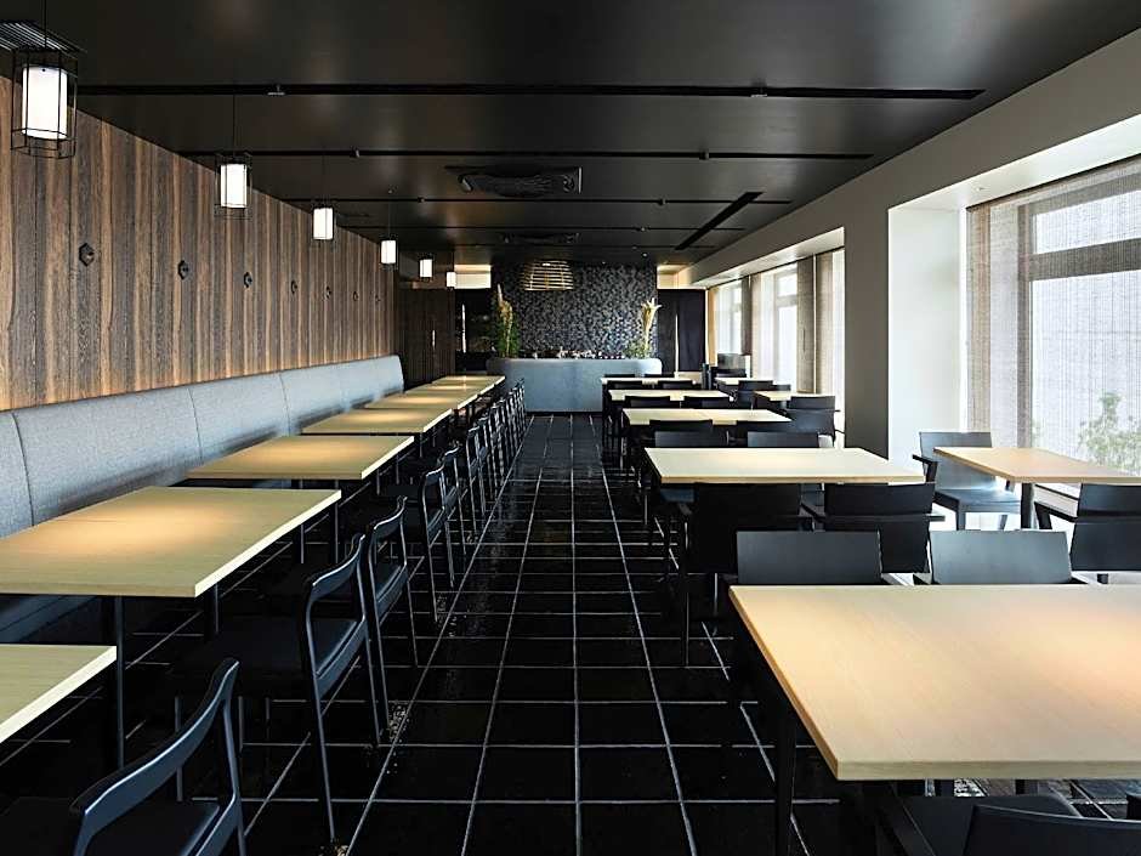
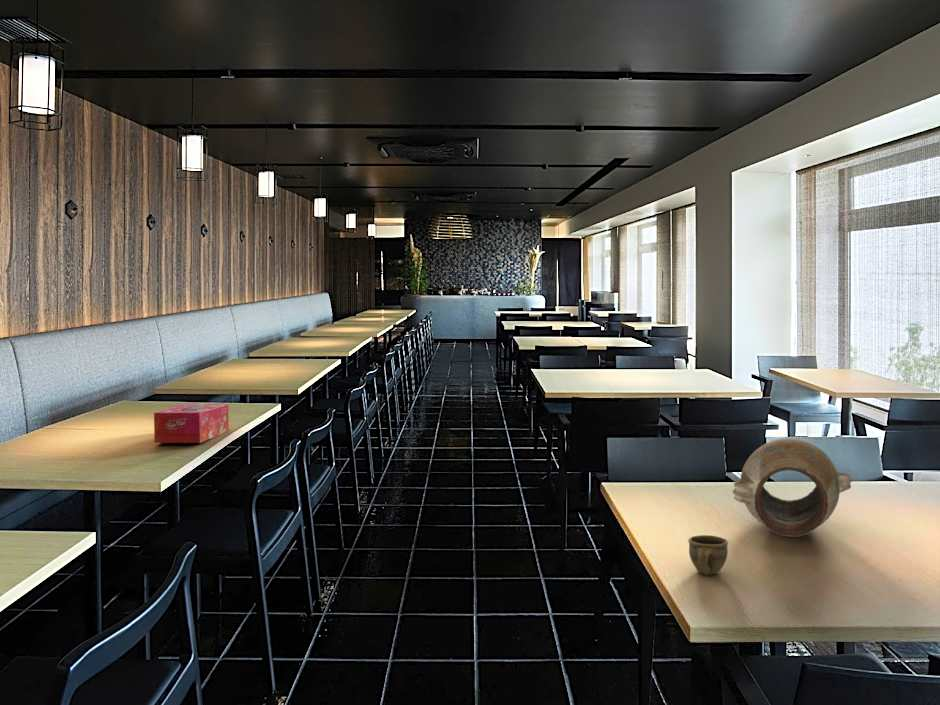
+ vase (791, 500)
+ tissue box (193, 422)
+ cup (705, 557)
